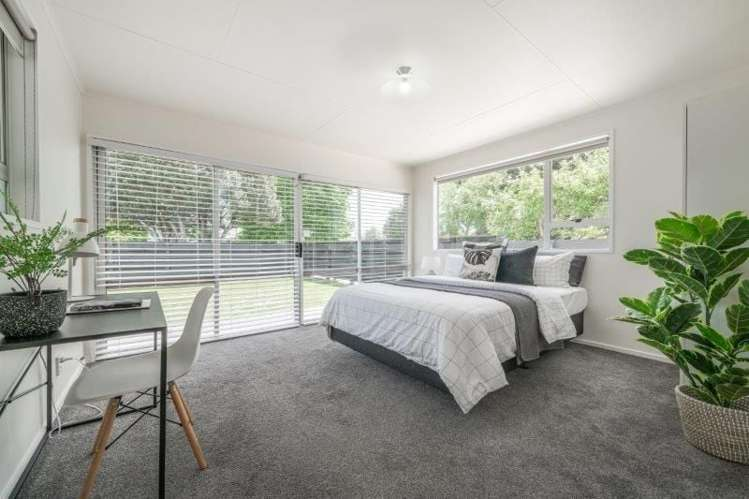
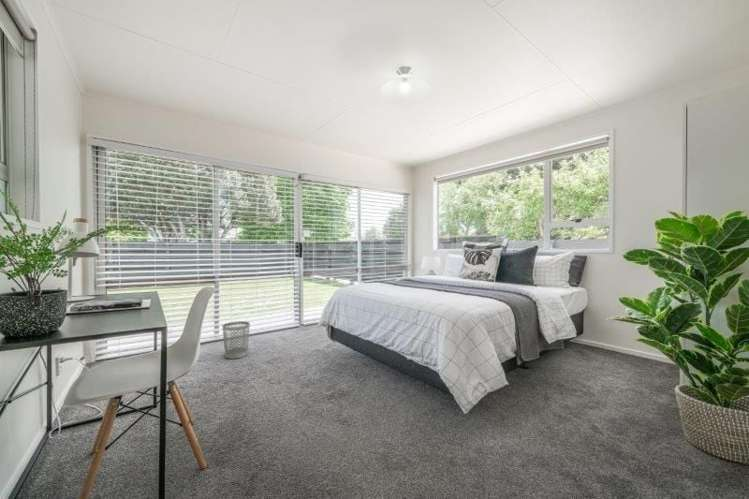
+ wastebasket (236, 339)
